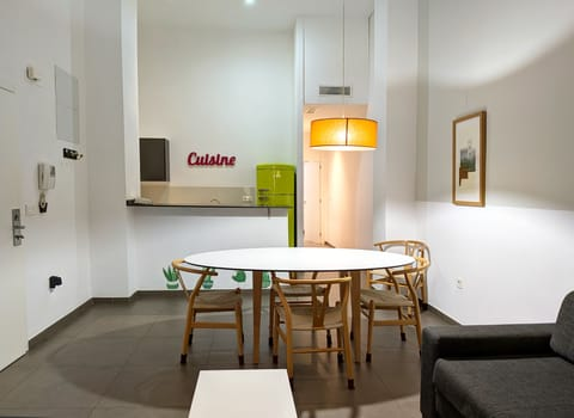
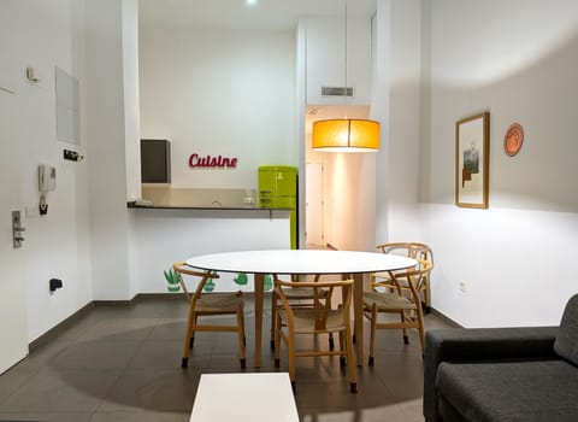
+ decorative plate (513, 140)
